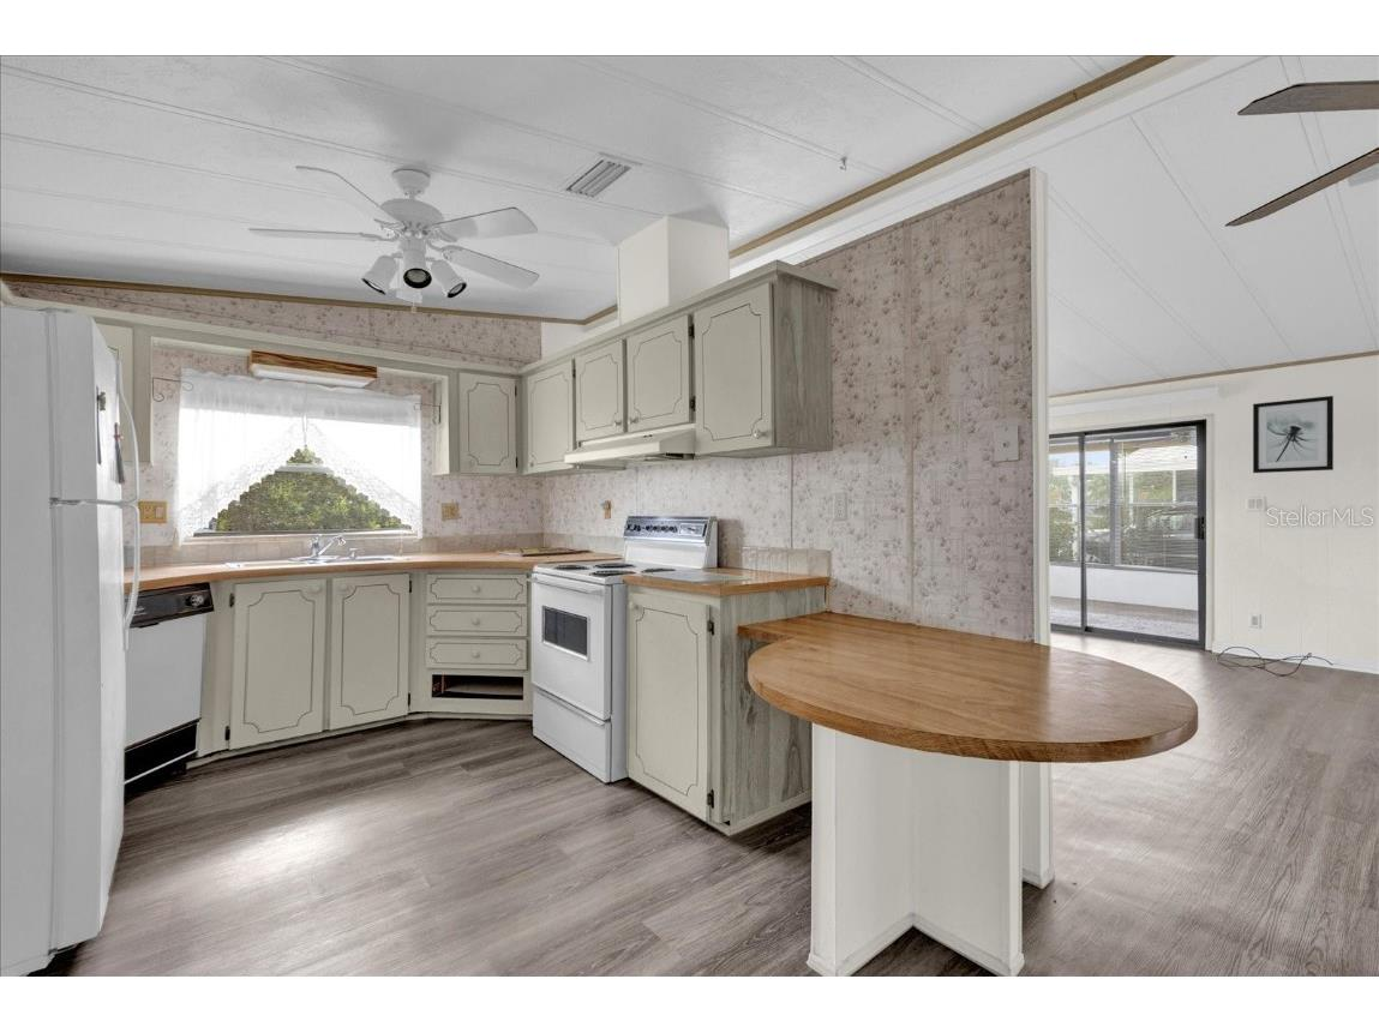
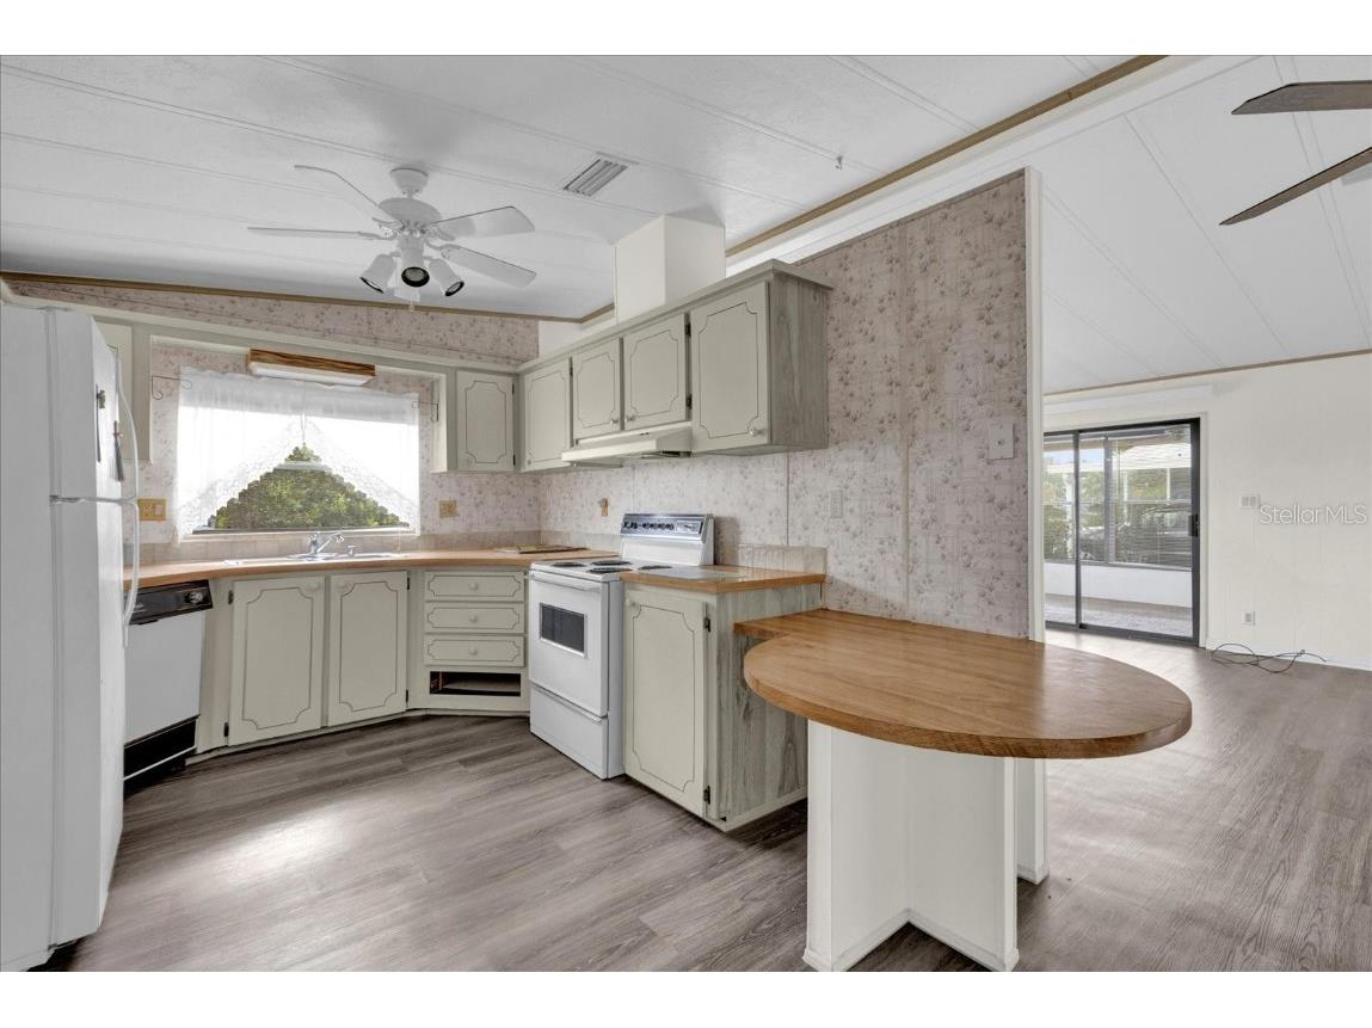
- wall art (1291, 436)
